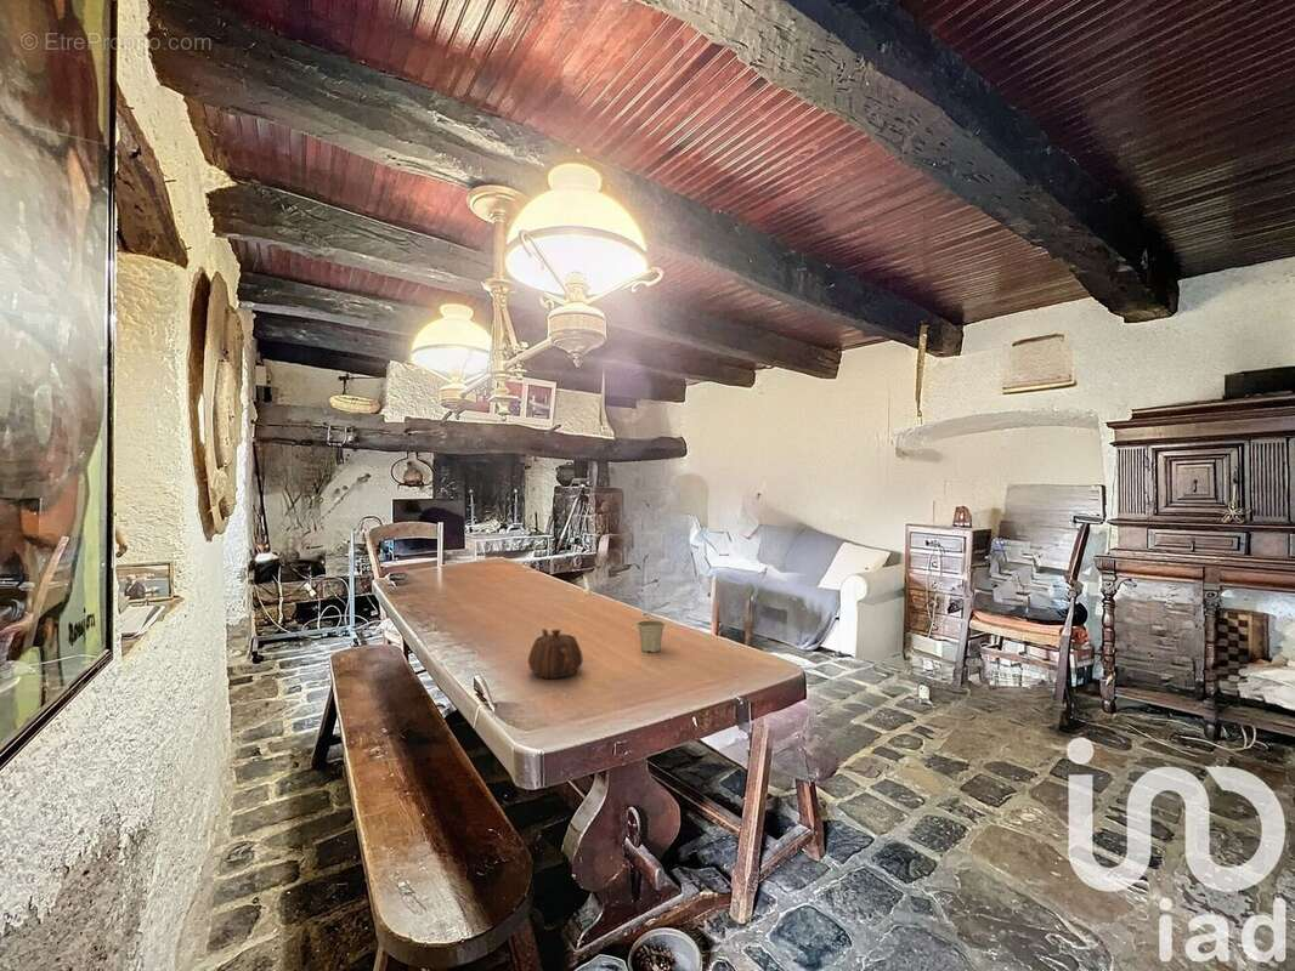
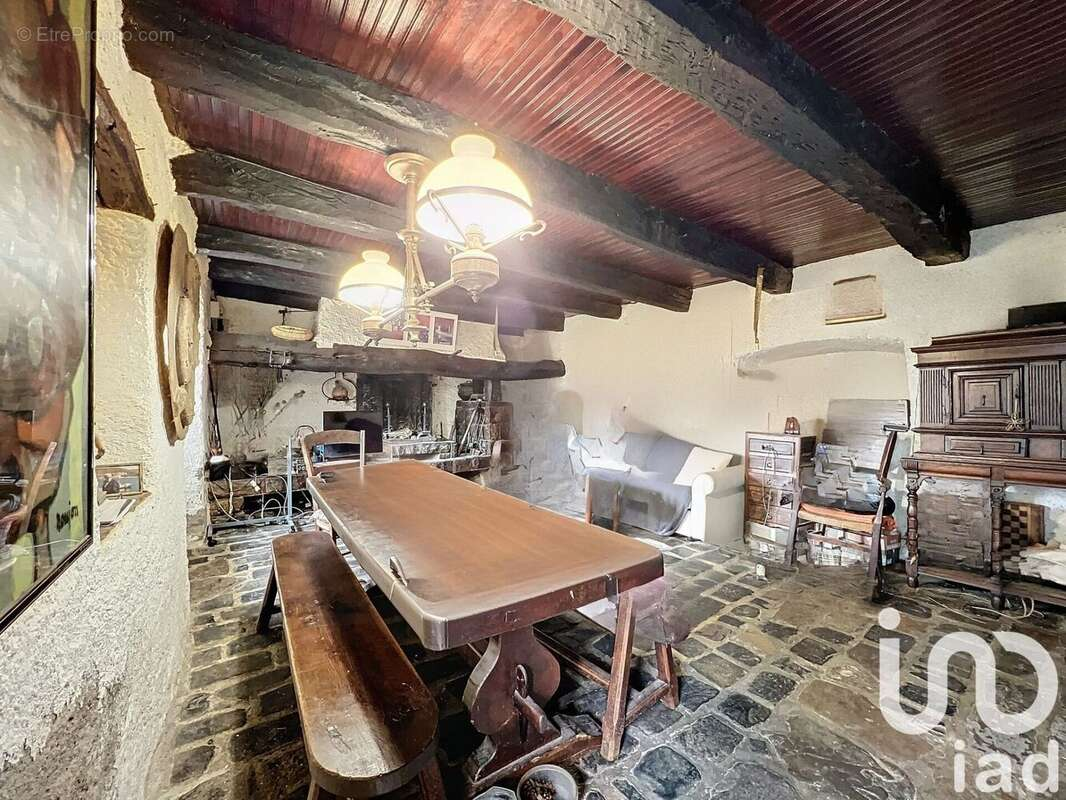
- teapot (554, 651)
- flower pot (650, 636)
